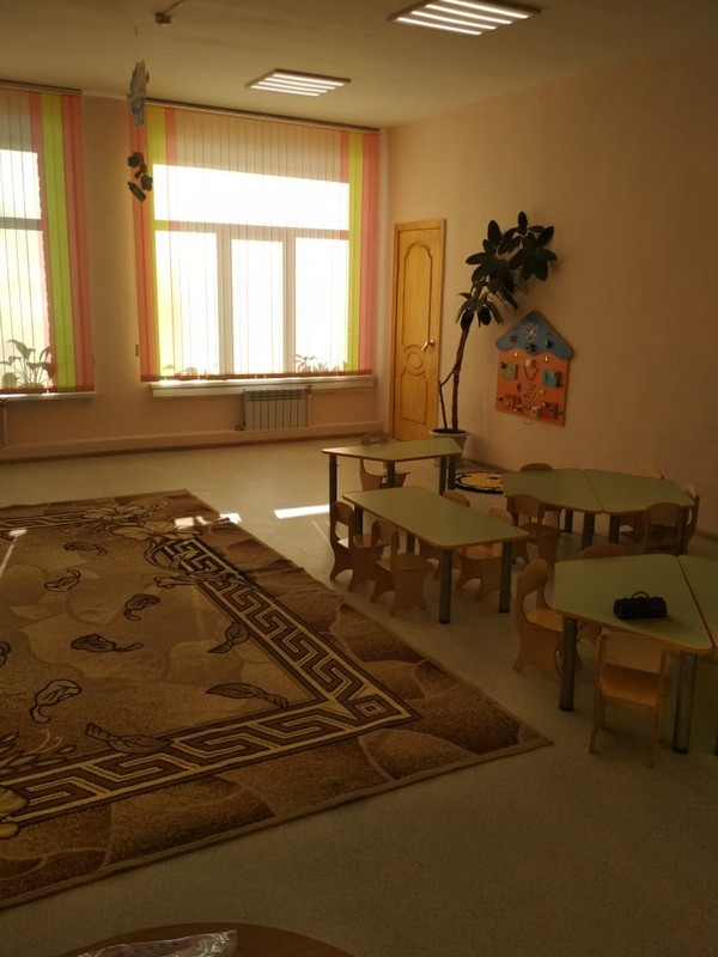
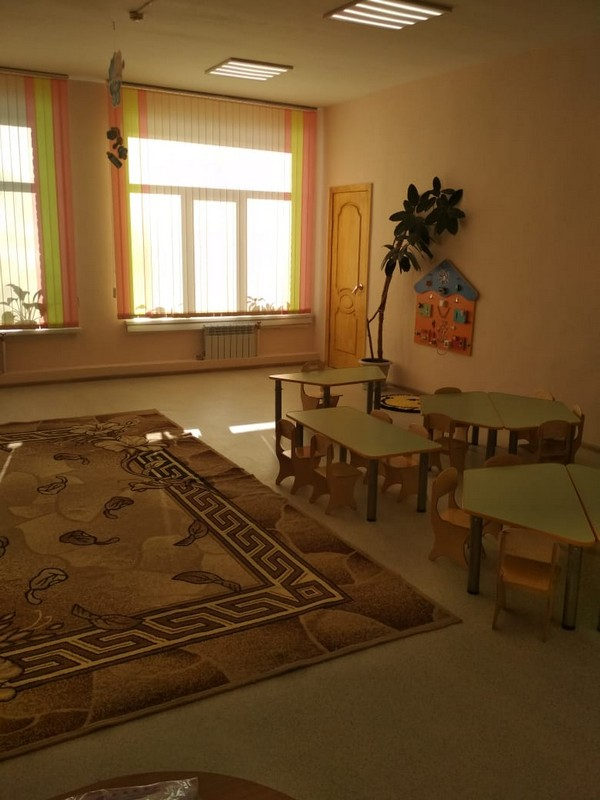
- pencil case (640, 602)
